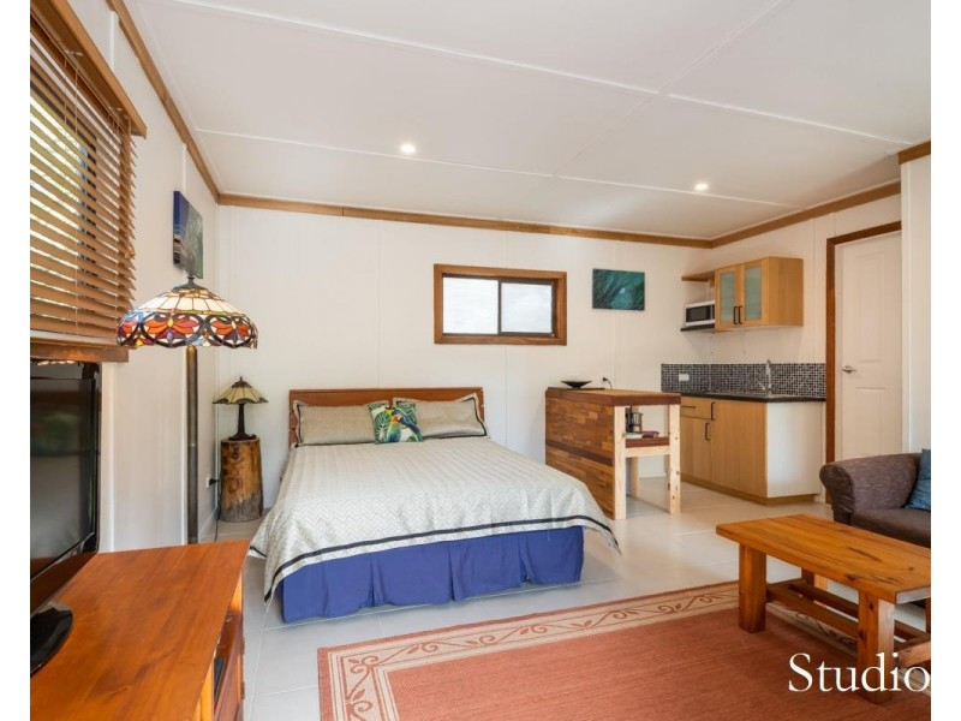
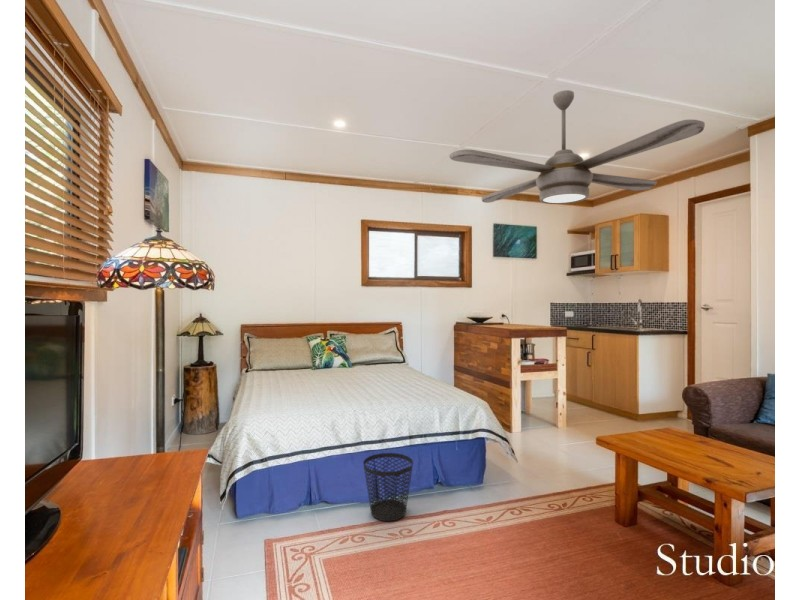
+ ceiling fan (563, 147)
+ wastebasket (388, 487)
